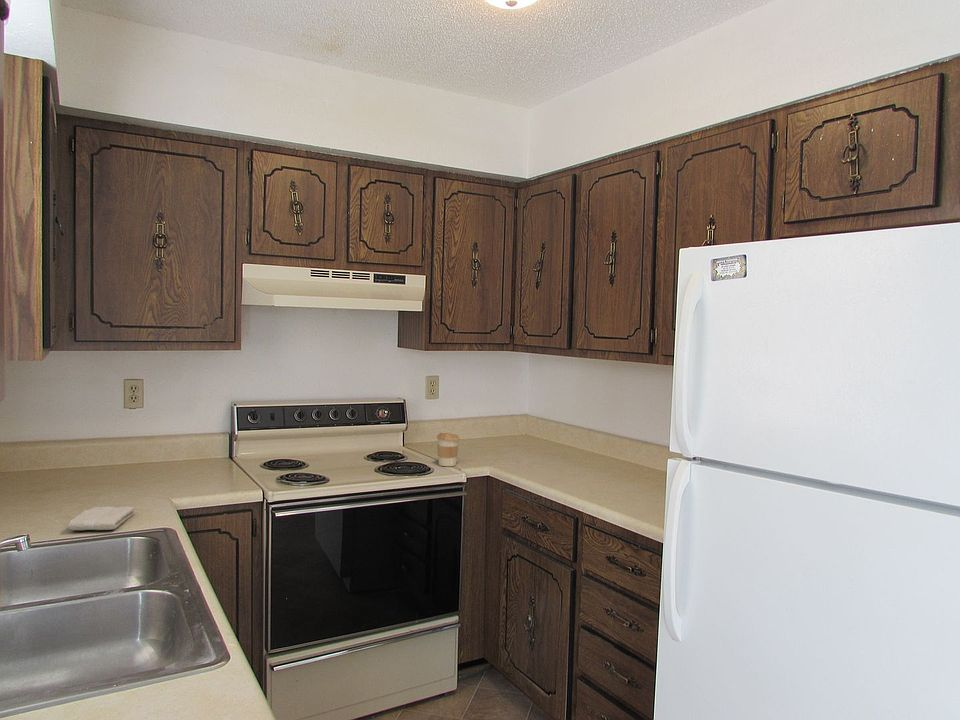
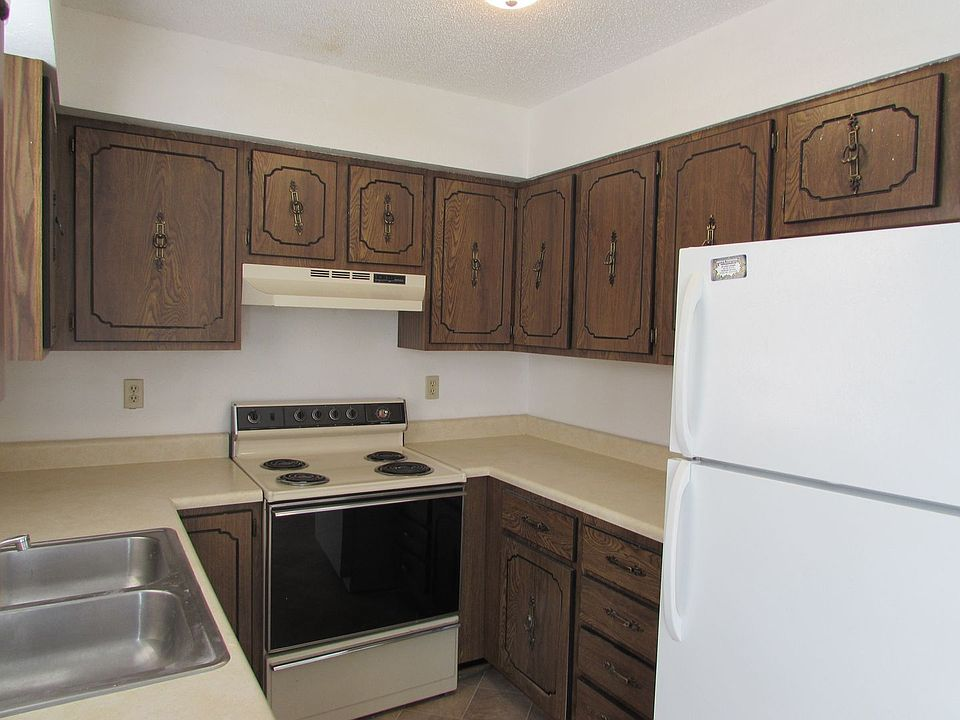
- washcloth (103, 517)
- coffee cup (447, 448)
